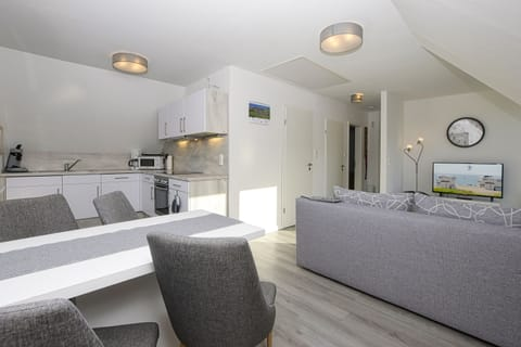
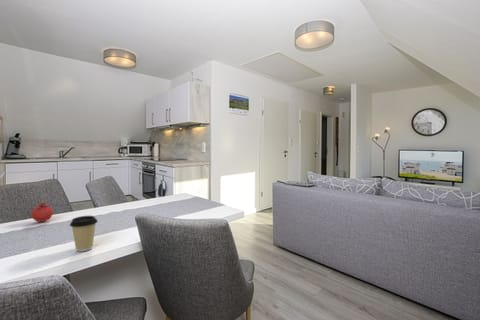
+ coffee cup (84, 233)
+ fruit (42, 212)
